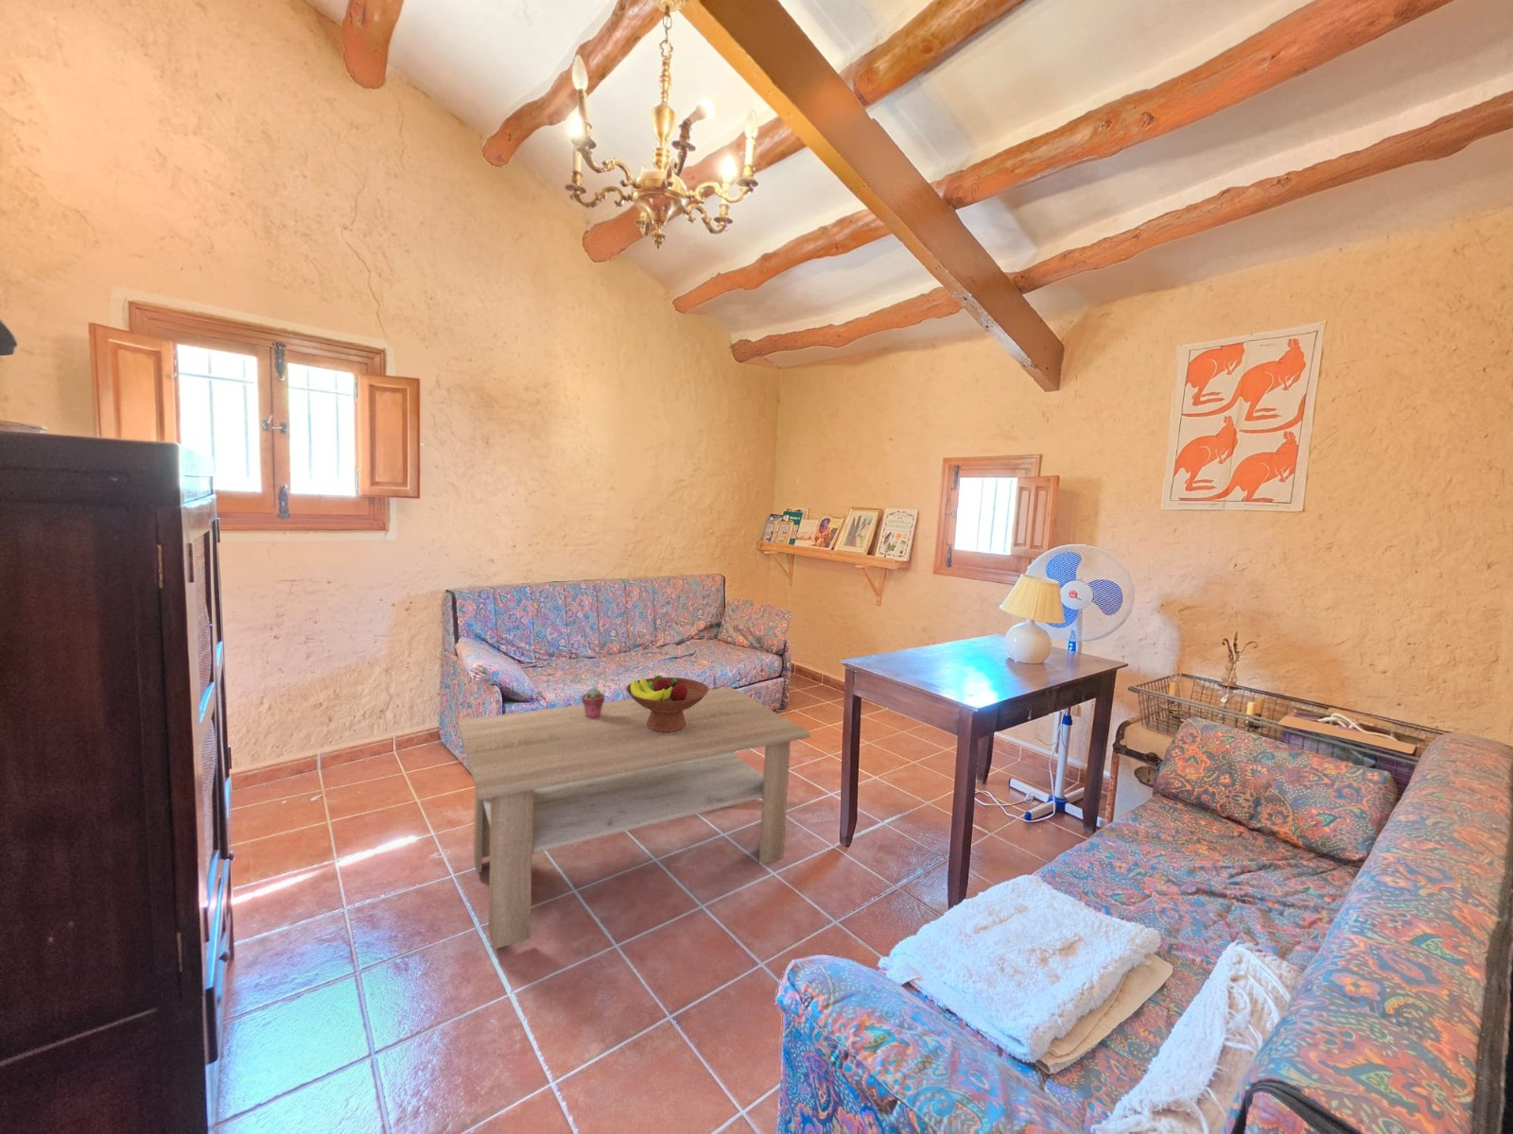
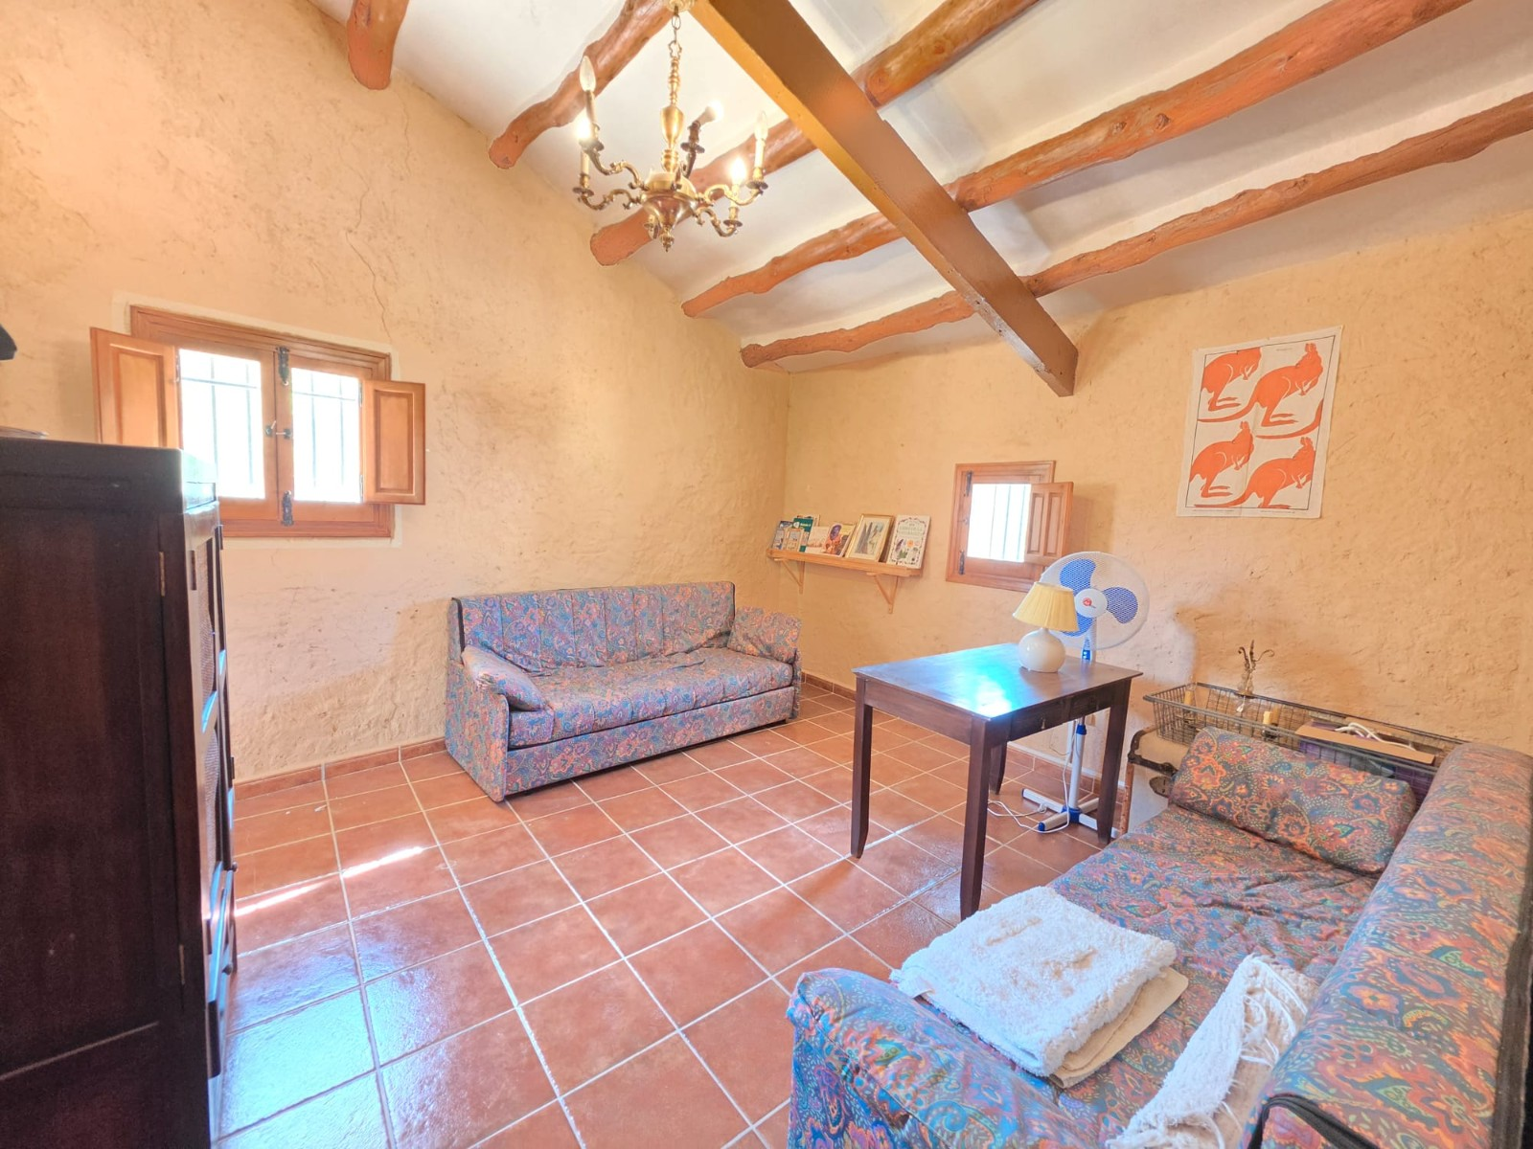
- coffee table (635, 793)
- potted succulent (593, 700)
- fruit bowl (667, 699)
